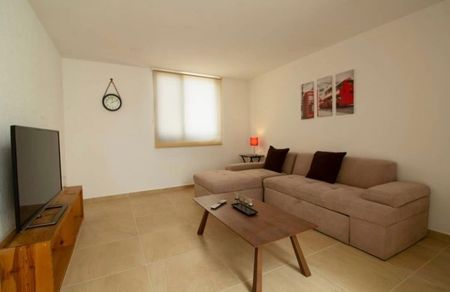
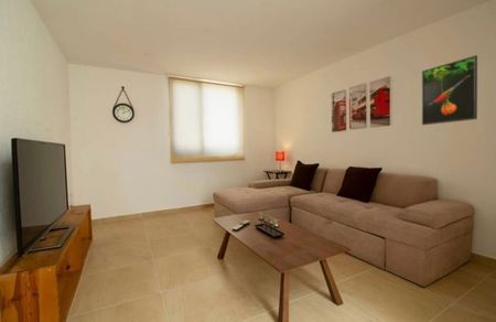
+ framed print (446, 93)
